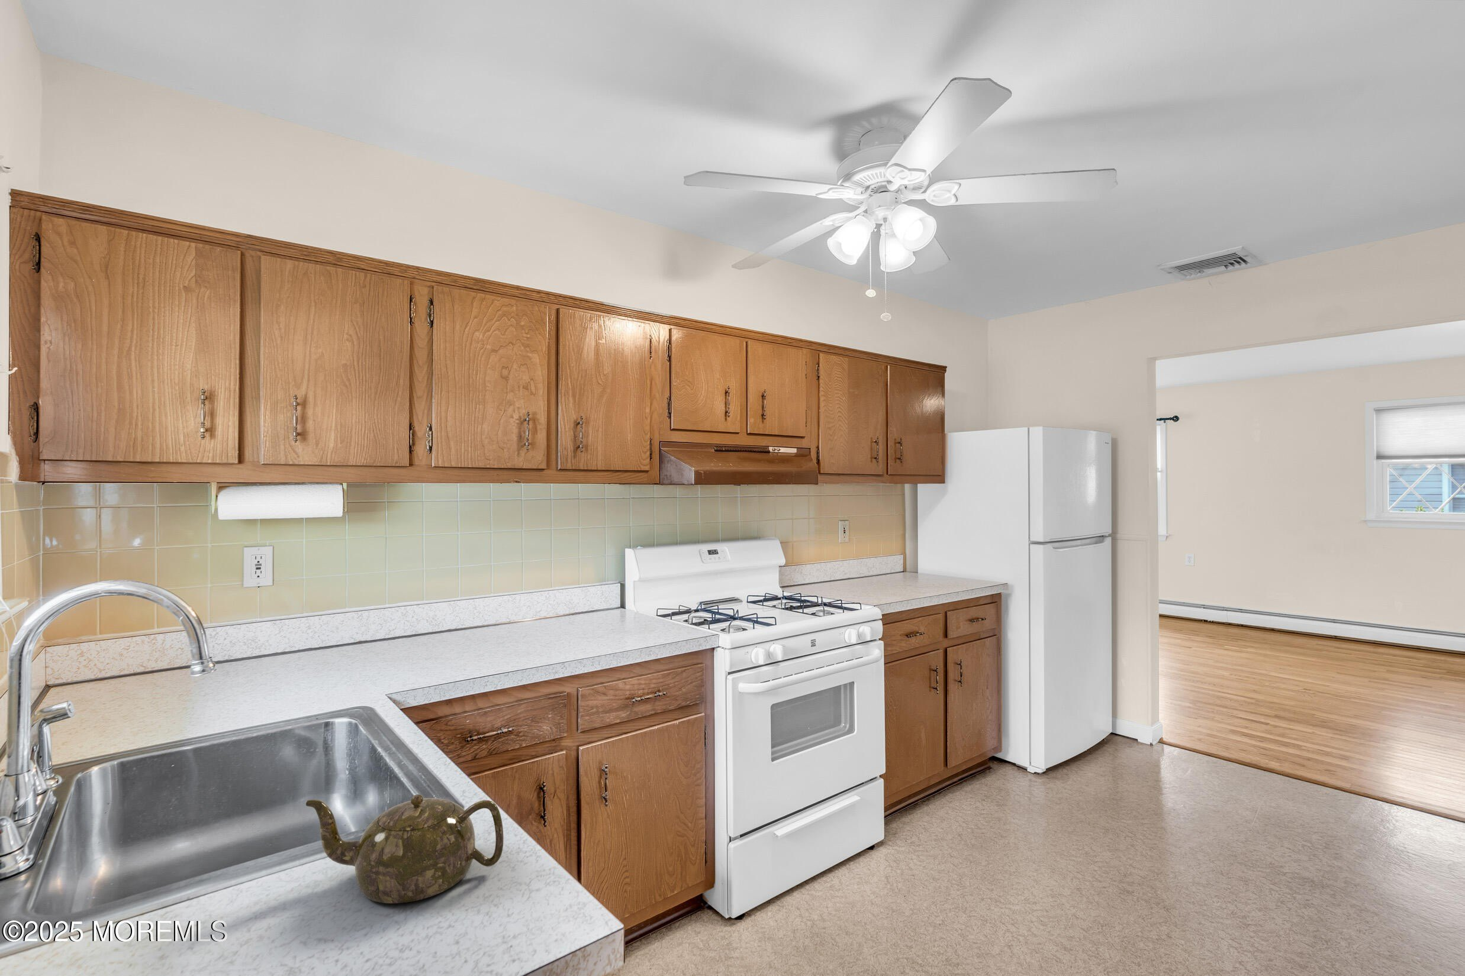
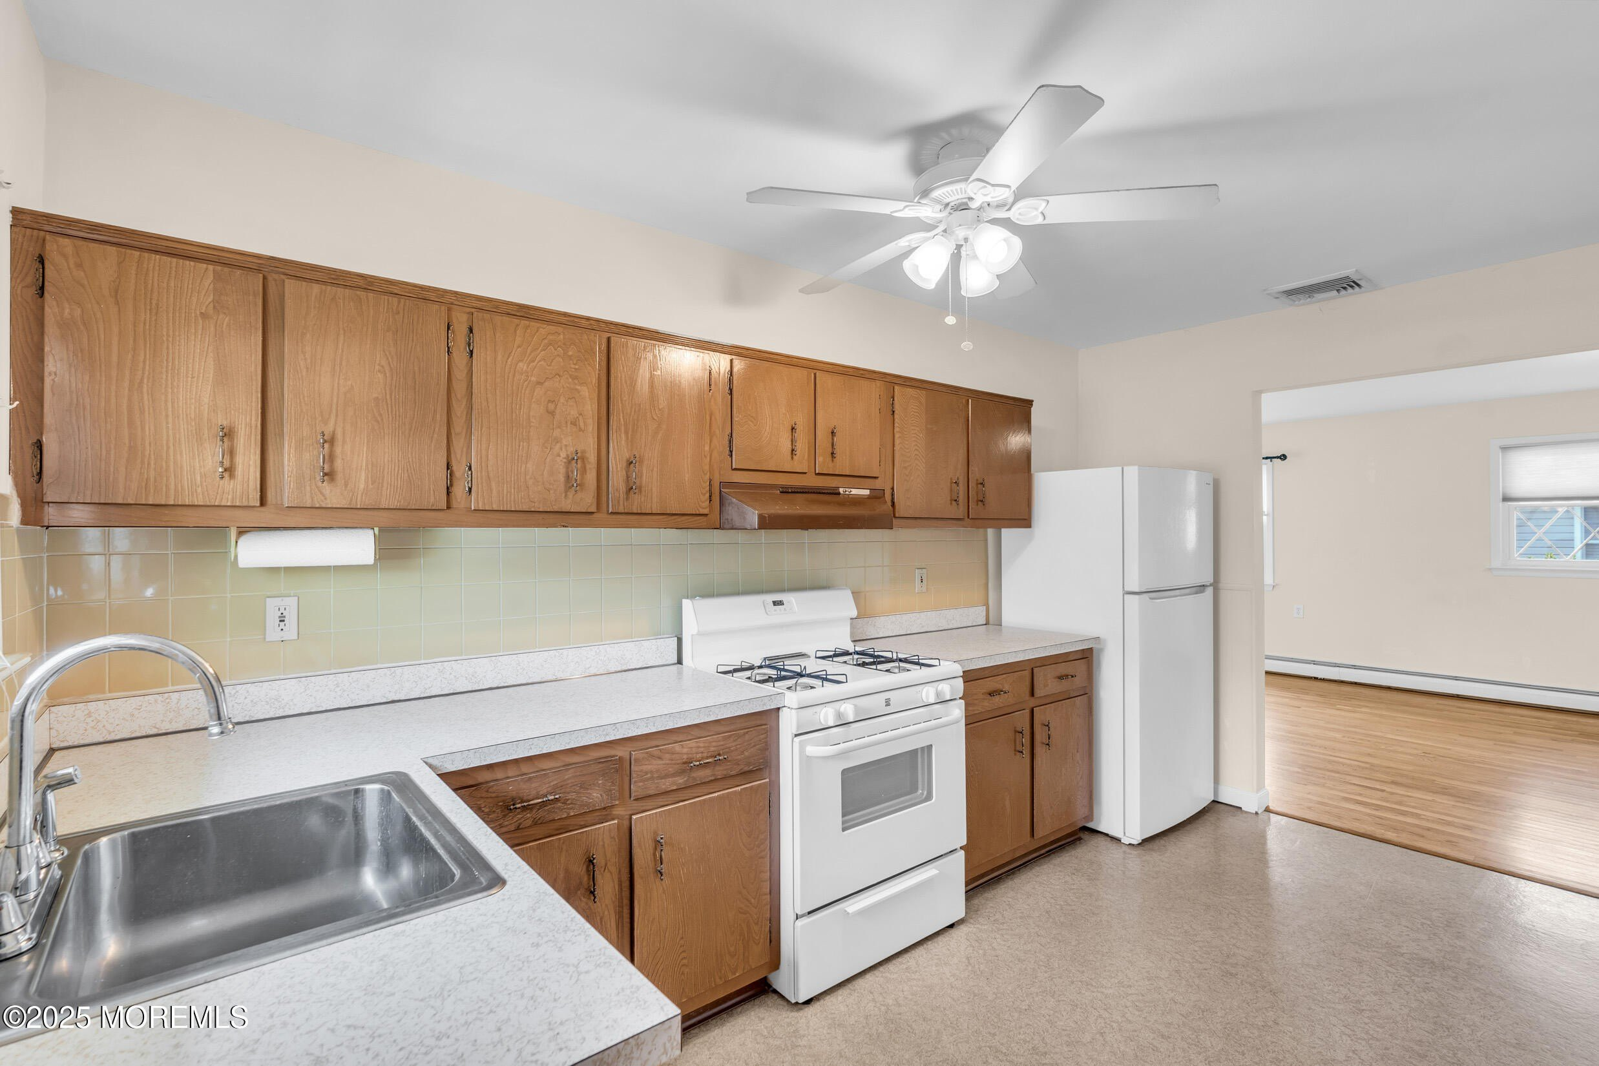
- teapot (407, 835)
